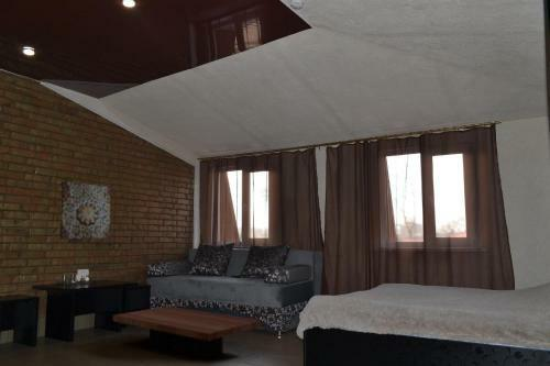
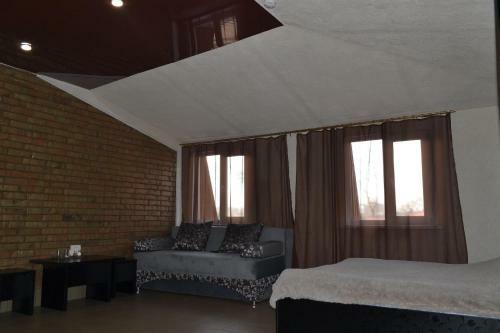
- coffee table (184, 333)
- wall art (86, 211)
